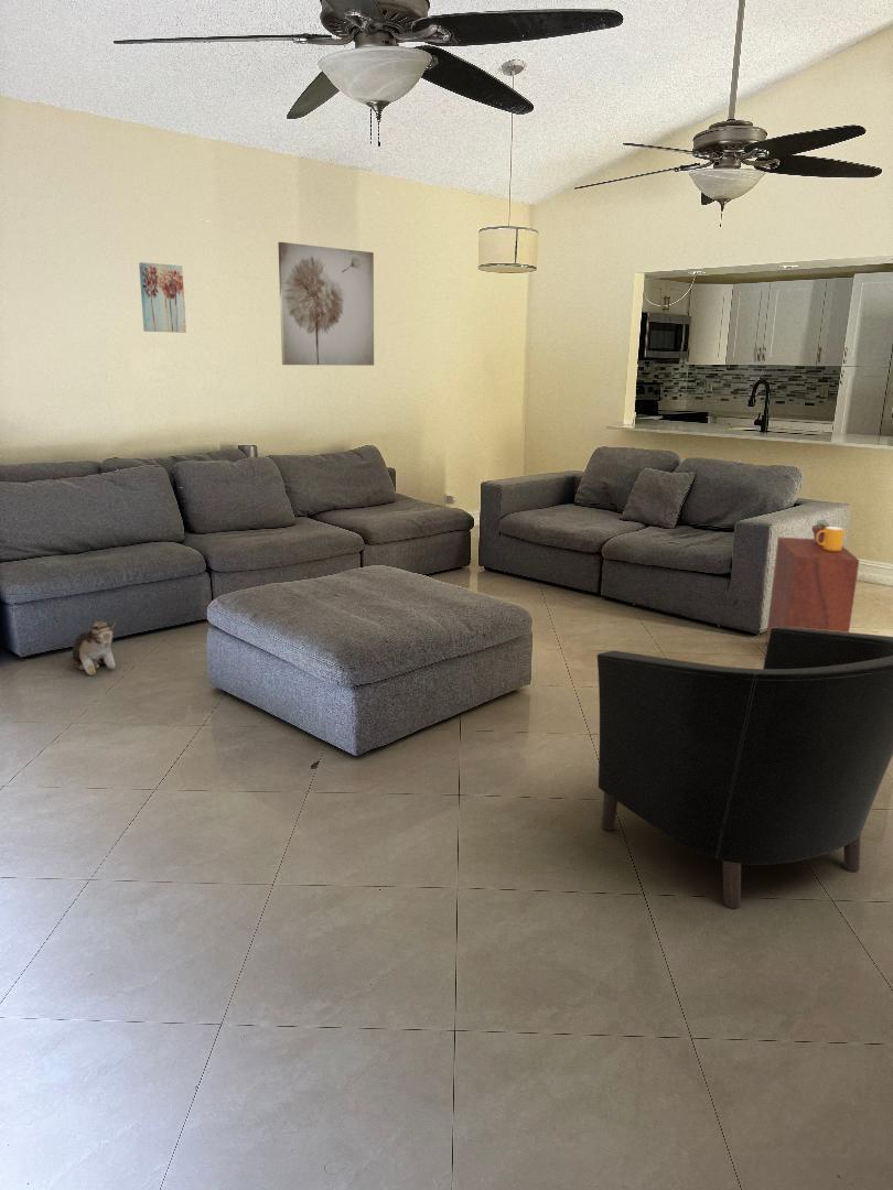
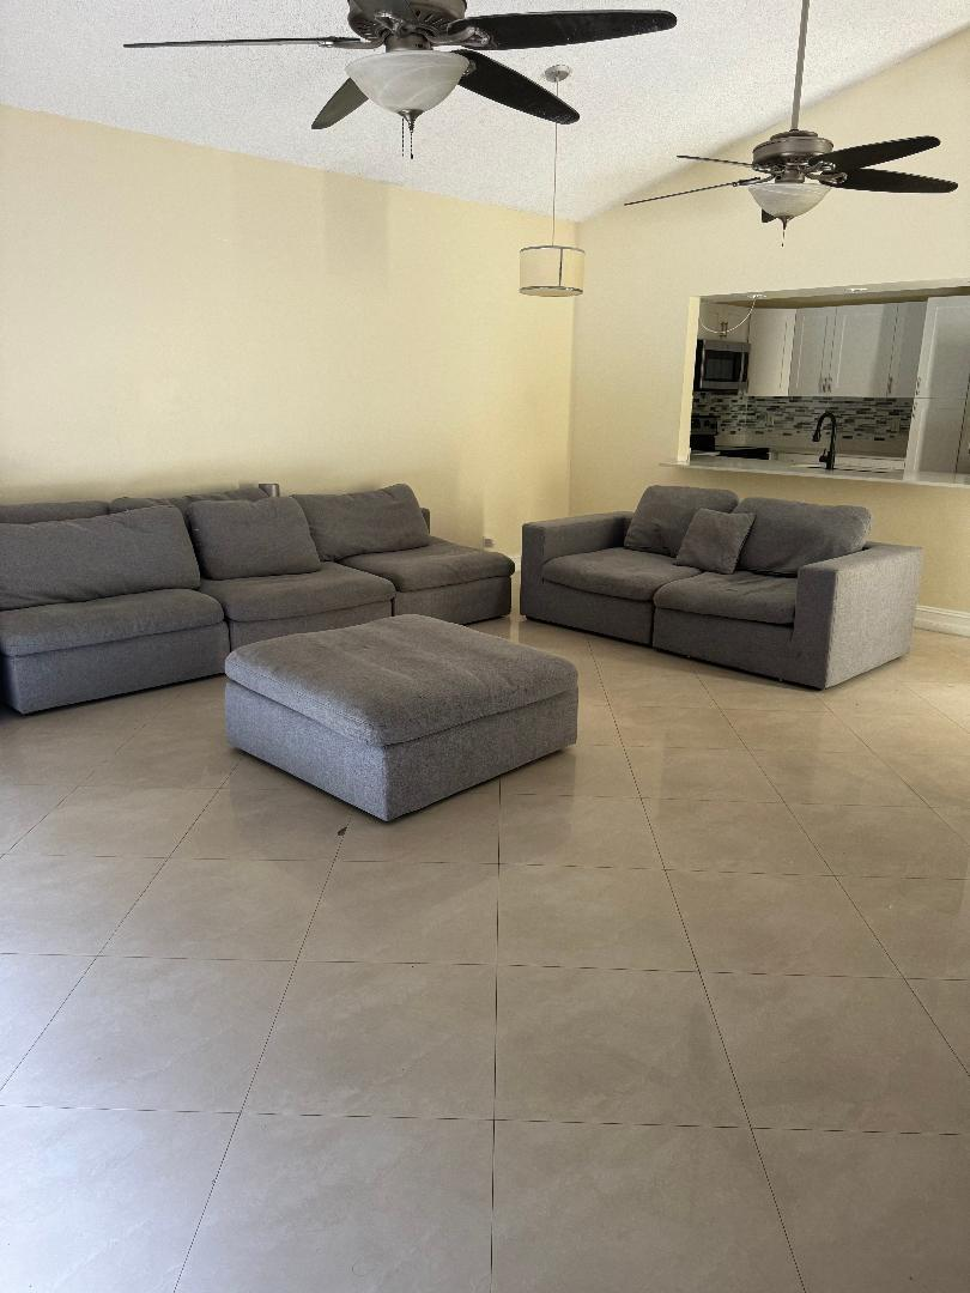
- wall art (329, 306)
- armchair (757, 734)
- plush toy (90, 640)
- nightstand (810, 604)
- wall art (163, 298)
- mug (829, 538)
- potted succulent (820, 530)
